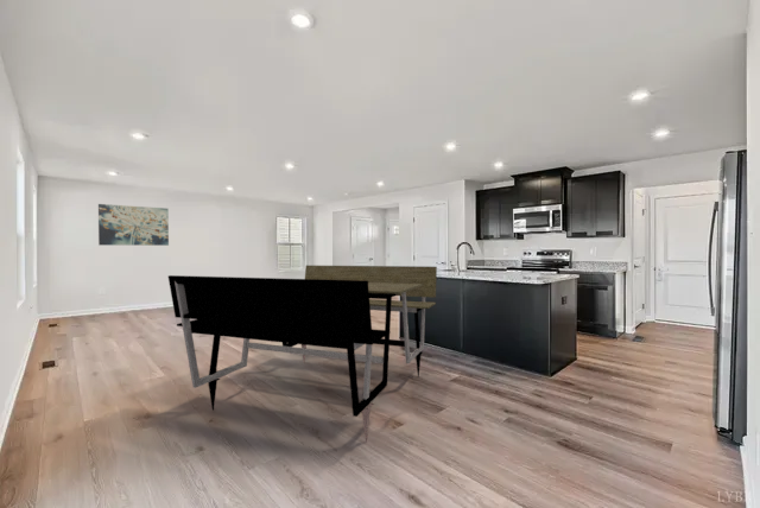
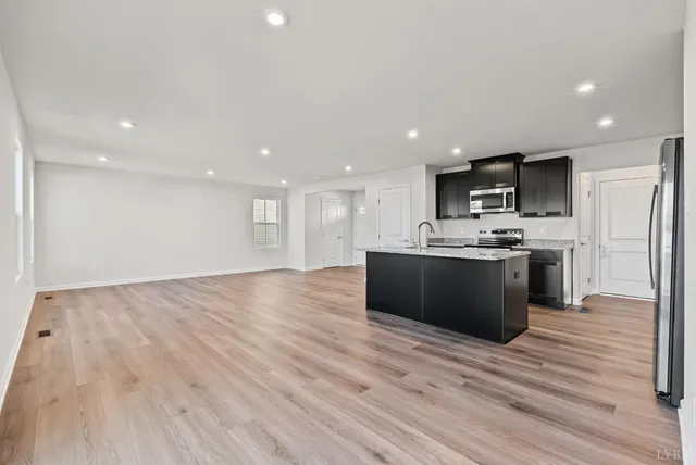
- dining table (327, 330)
- wall art (134, 226)
